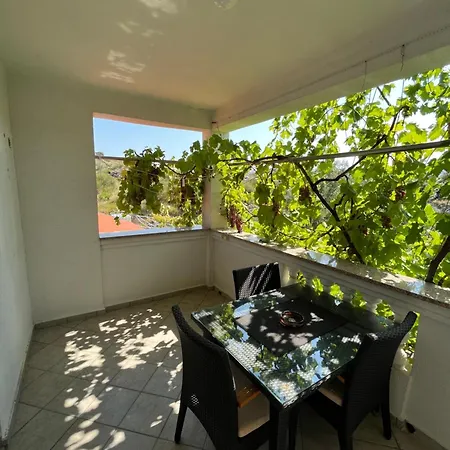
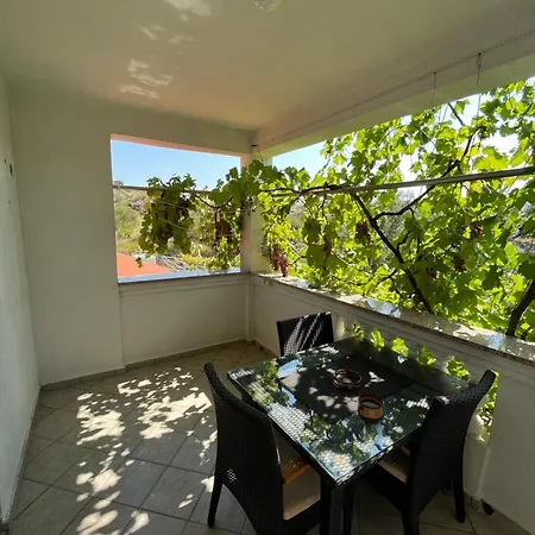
+ cup (367, 408)
